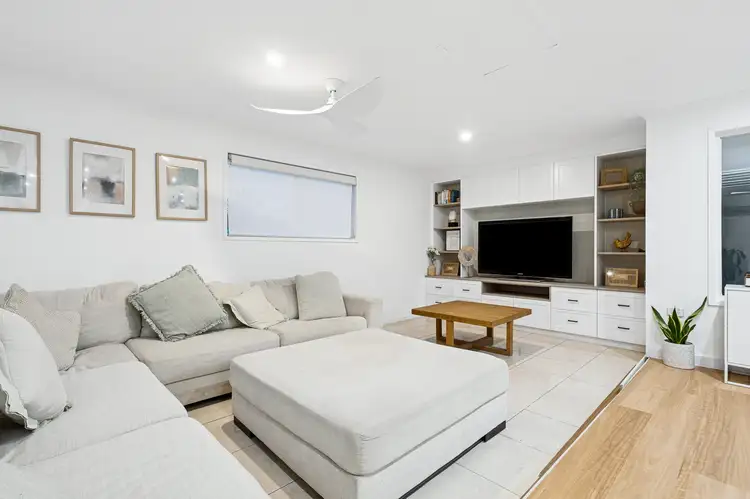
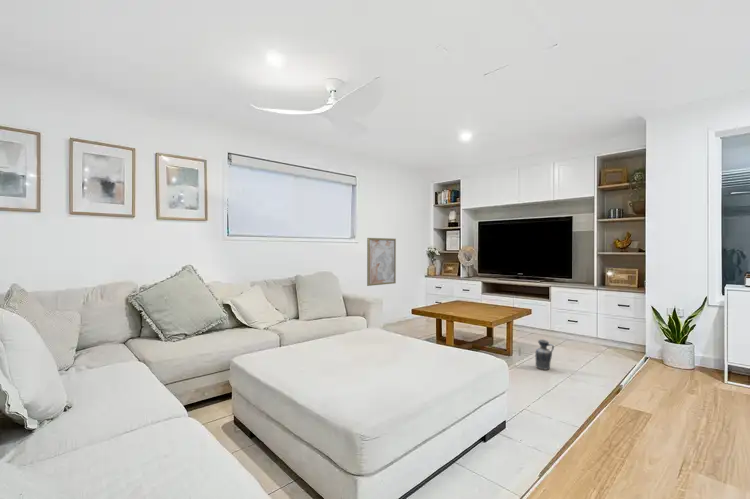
+ wall art (382, 261)
+ ceramic jug (544, 354)
